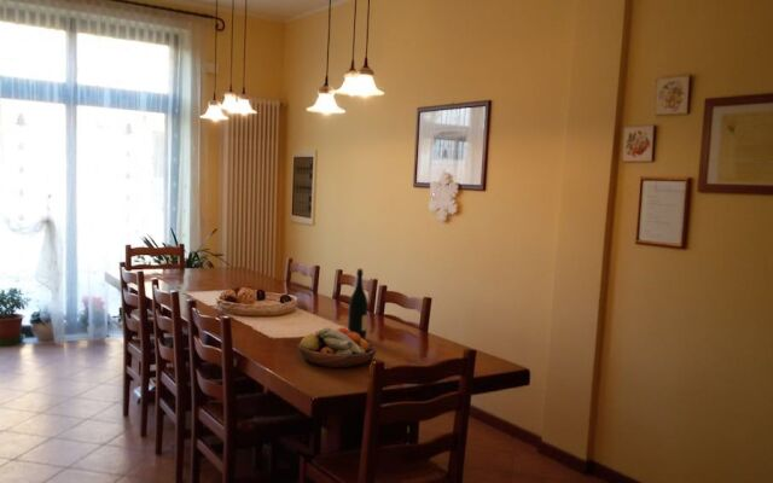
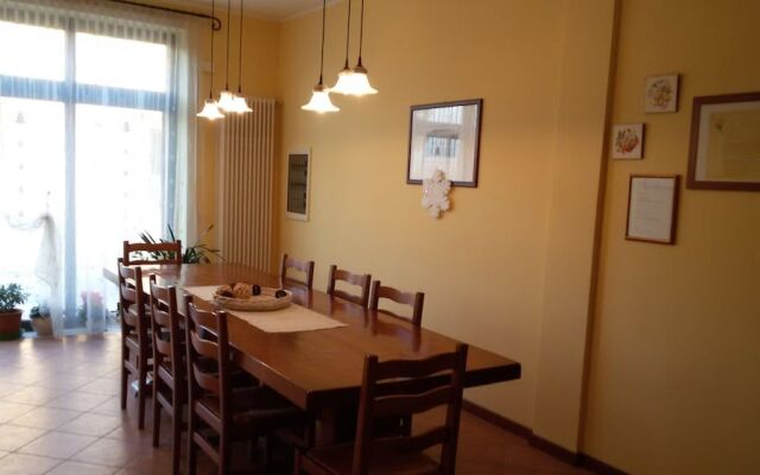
- wine bottle (358, 303)
- fruit bowl (338, 343)
